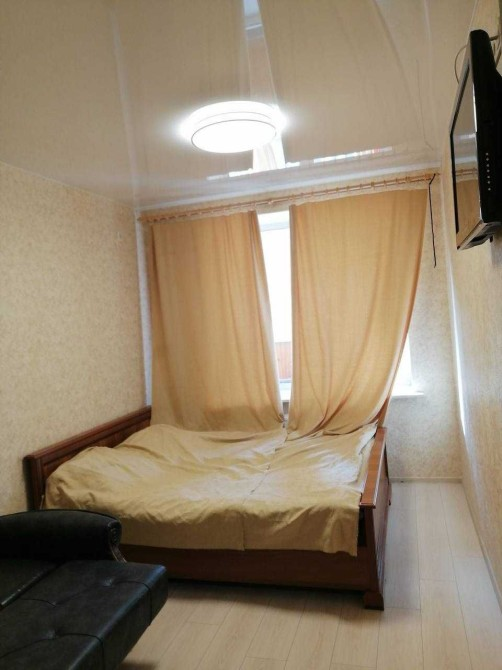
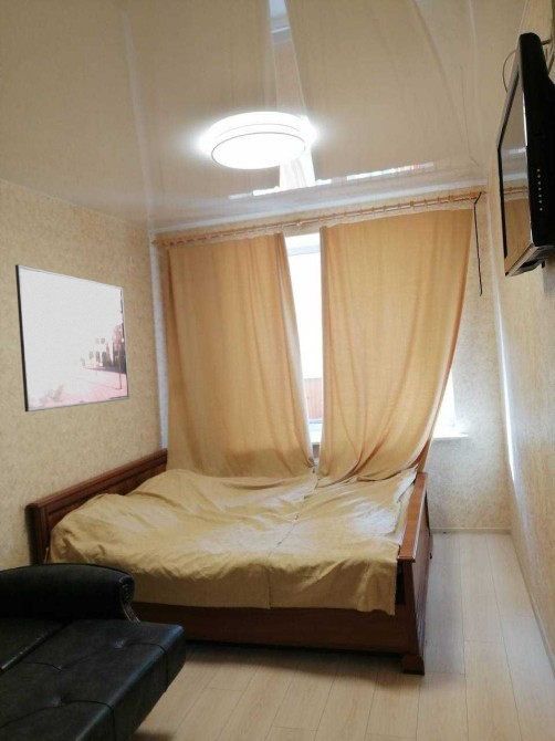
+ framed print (80, 341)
